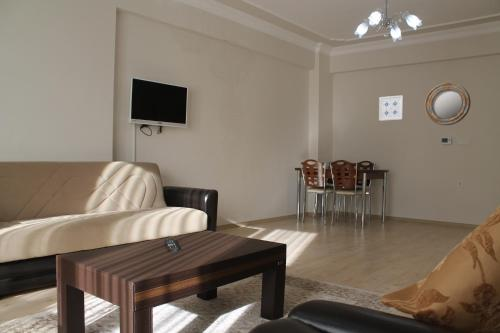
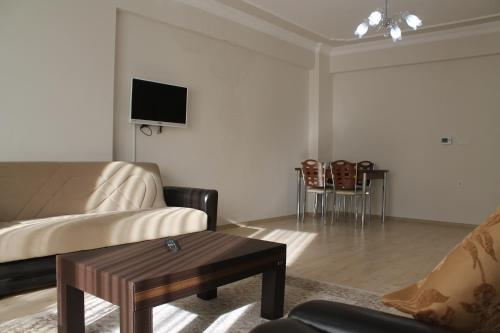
- wall art (390, 108)
- home mirror (446, 104)
